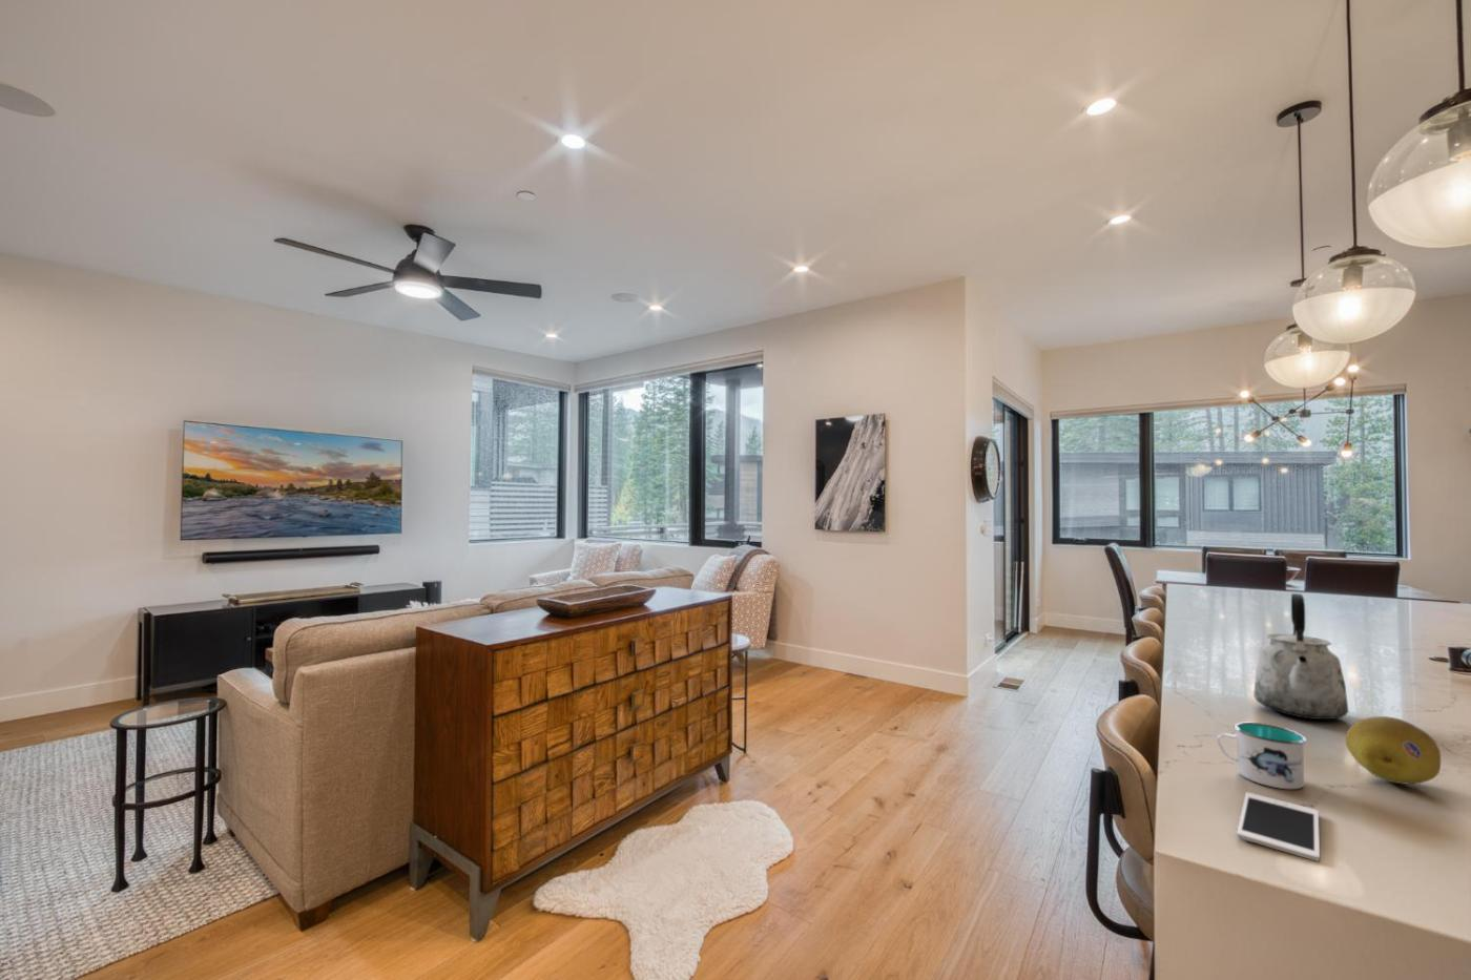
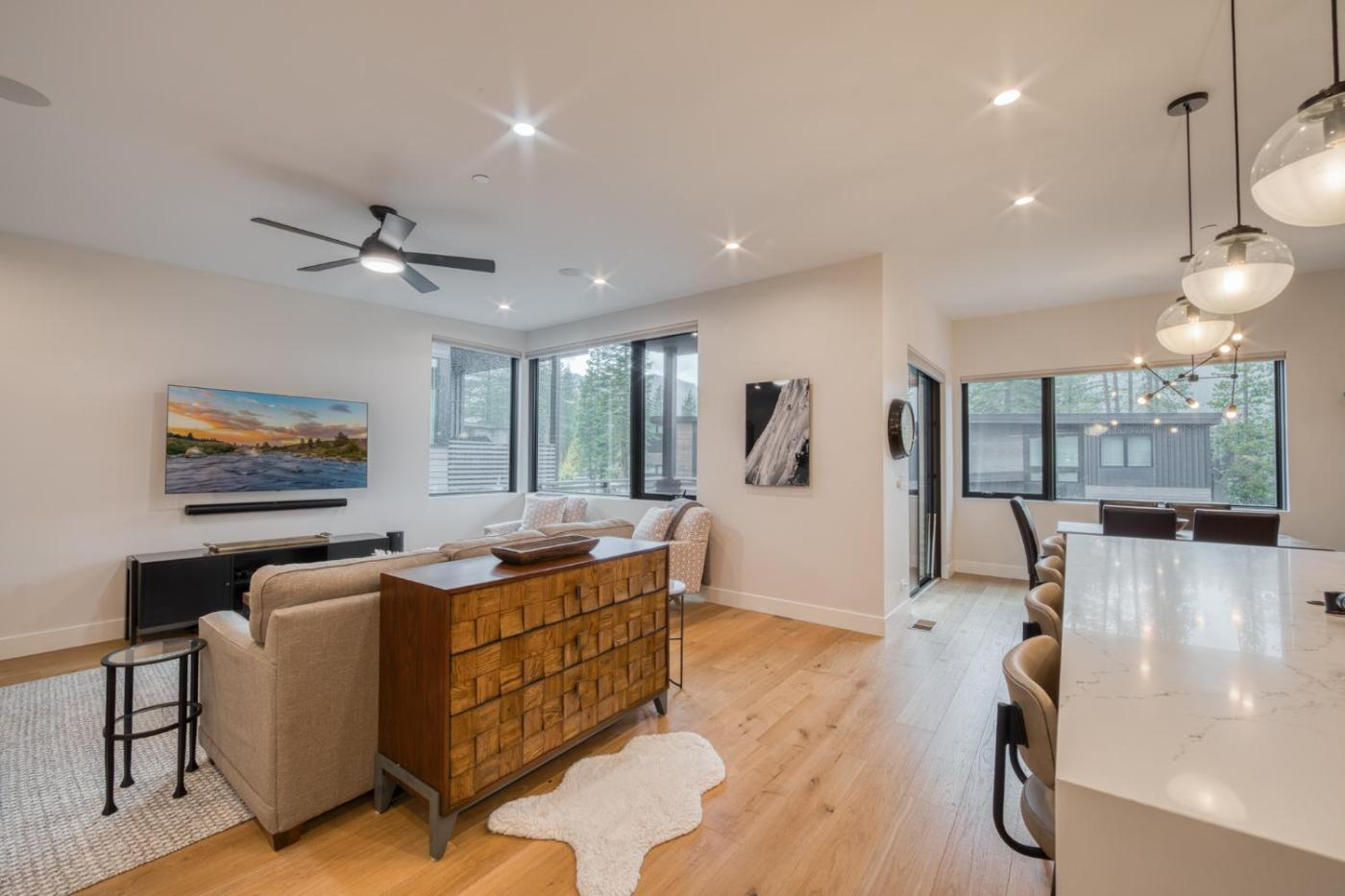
- kettle (1298, 655)
- mug (1260, 752)
- fruit (1391, 749)
- cell phone (1279, 822)
